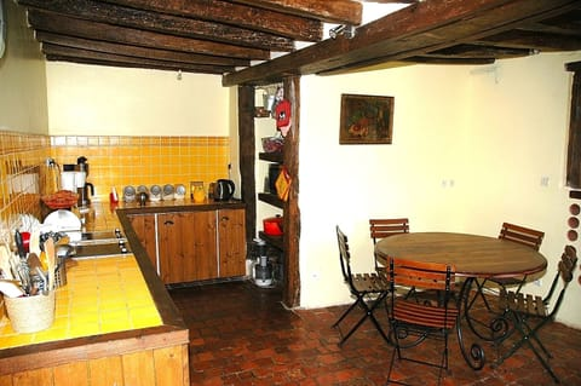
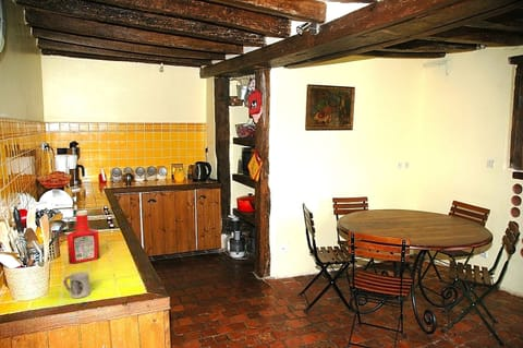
+ soap bottle (83, 235)
+ cup (75, 284)
